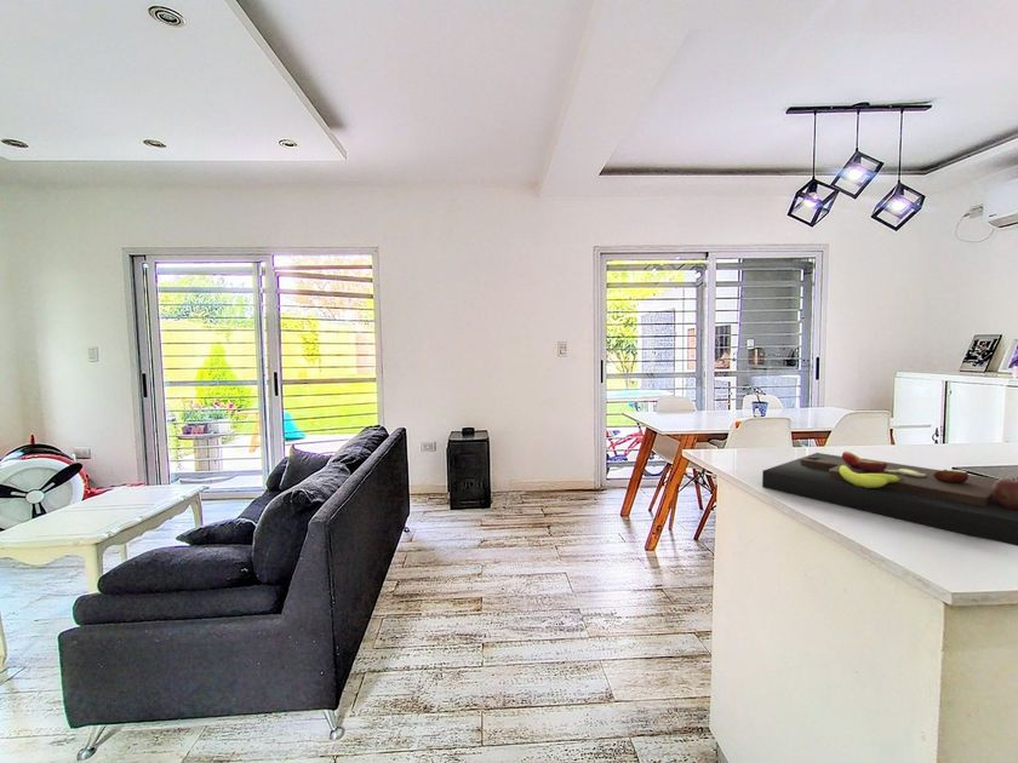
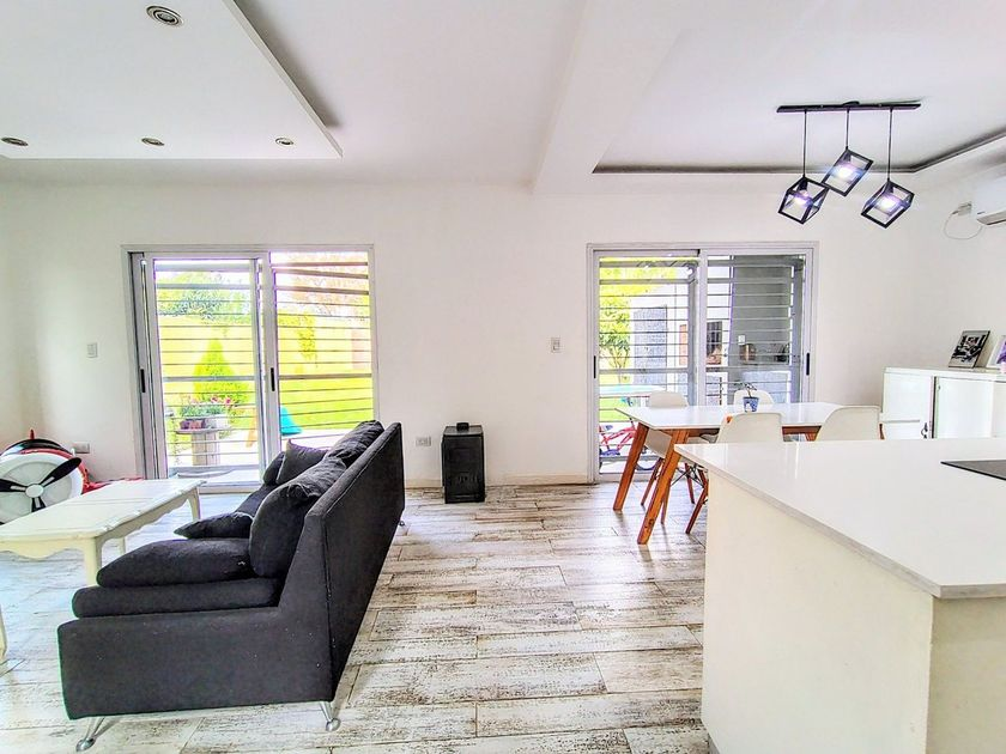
- cutting board (911, 478)
